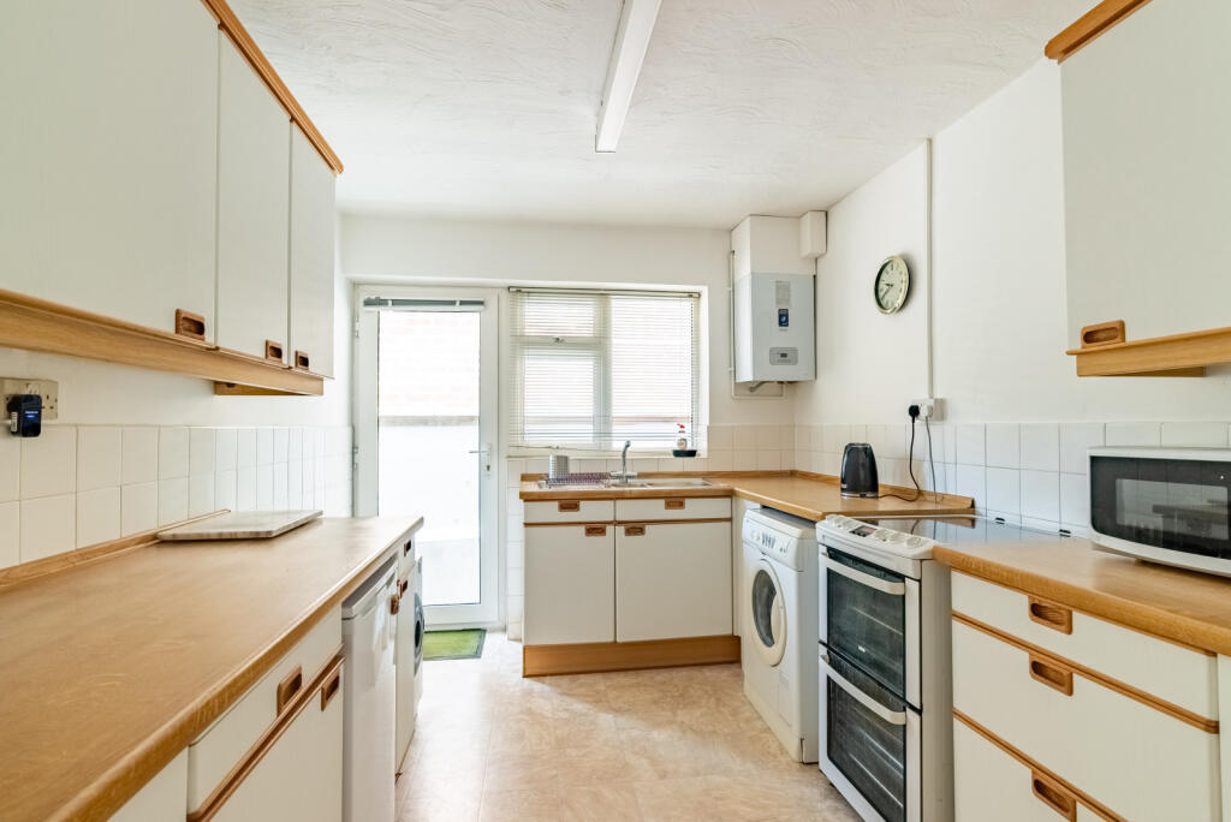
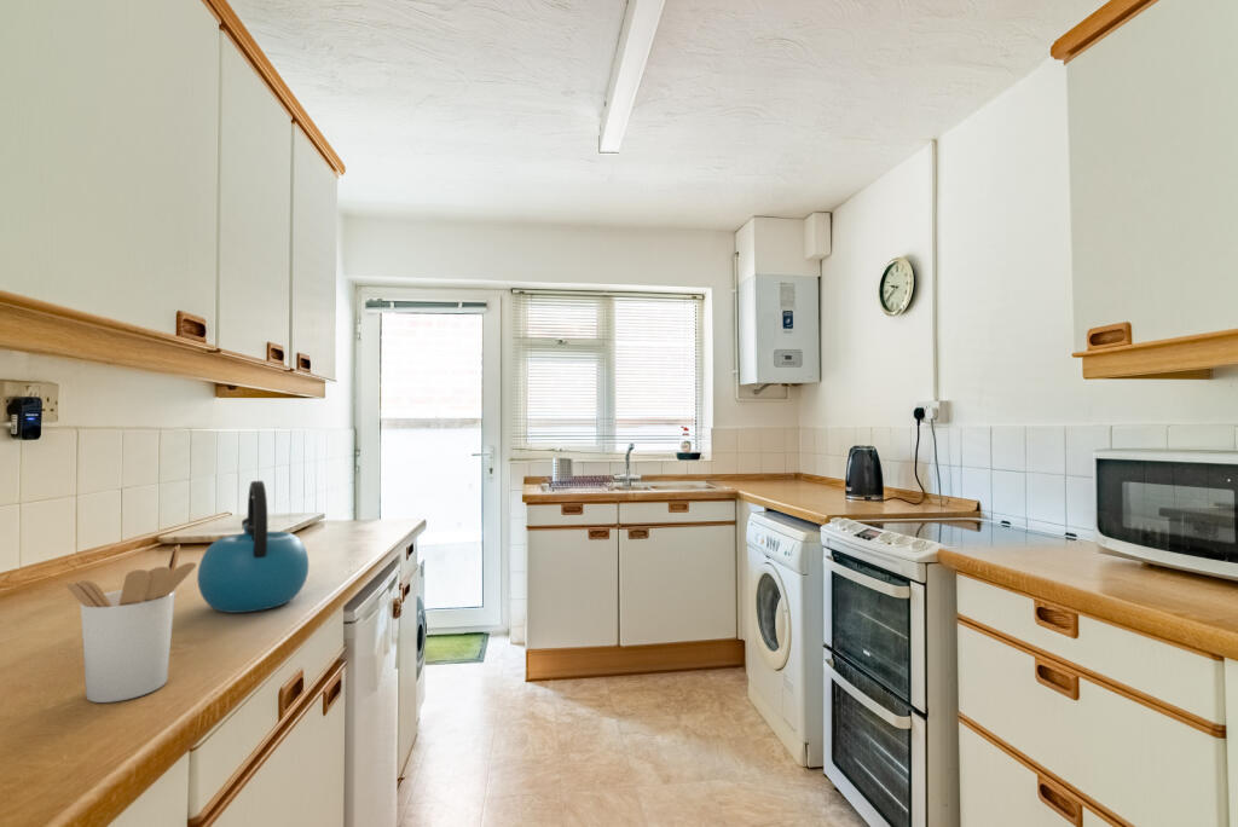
+ kettle (255, 540)
+ utensil holder (139, 623)
